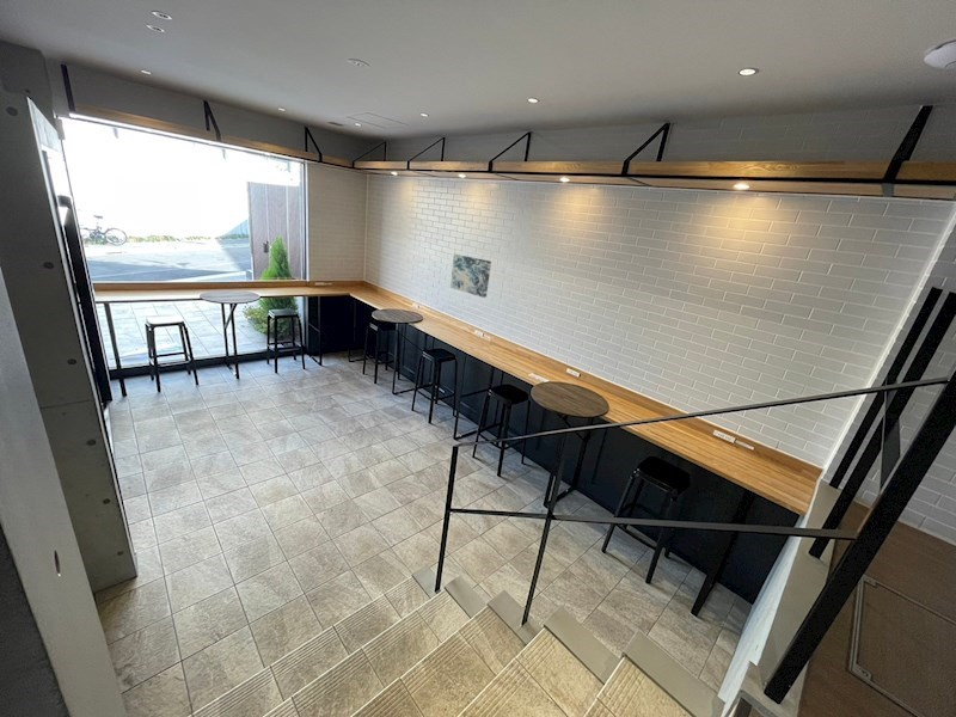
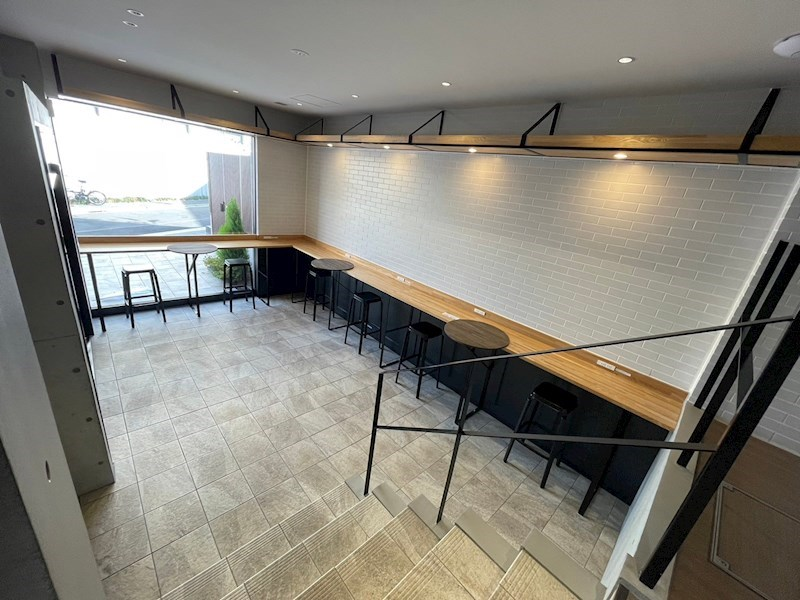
- wall art (470, 275)
